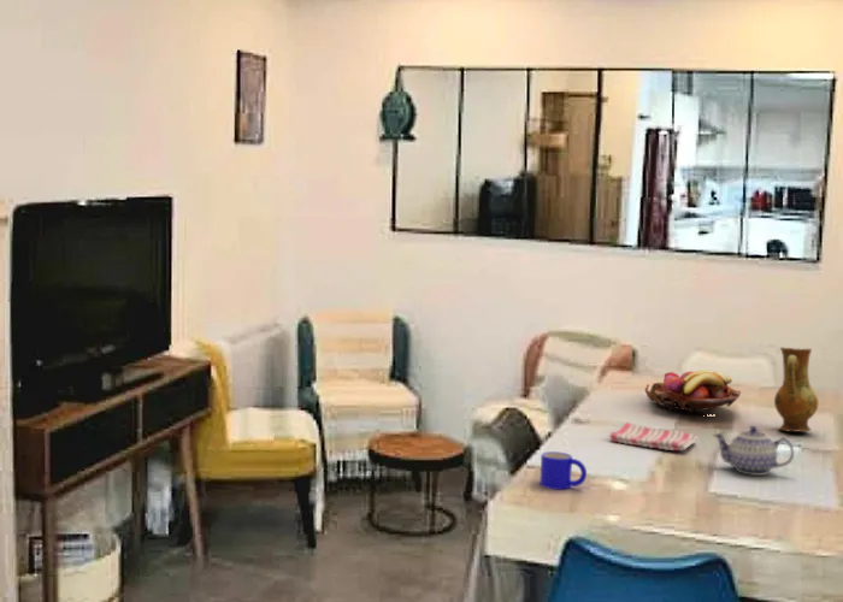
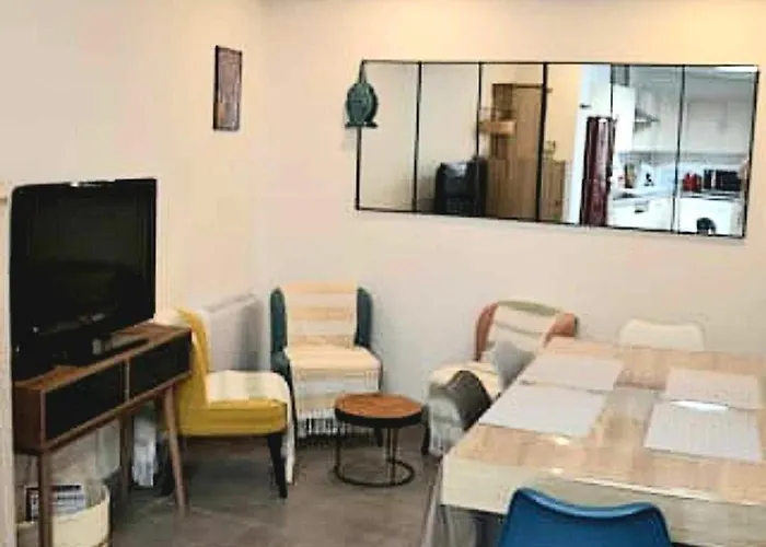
- ceramic jug (797, 389)
- mug (564, 471)
- fruit basket (692, 389)
- teapot (751, 448)
- dish towel (653, 436)
